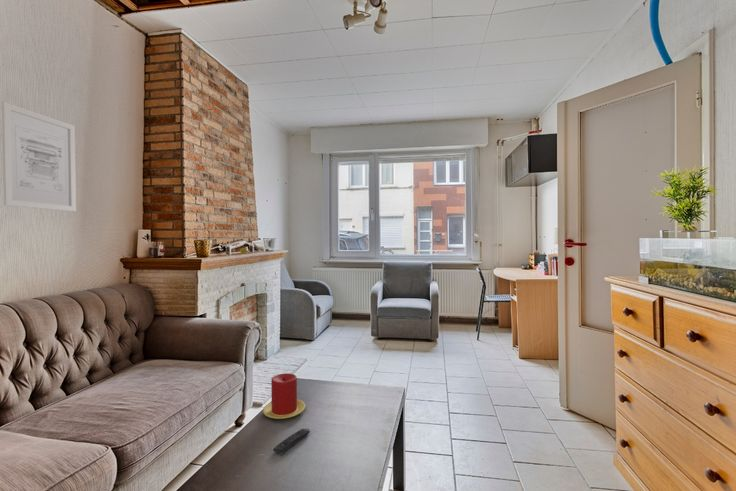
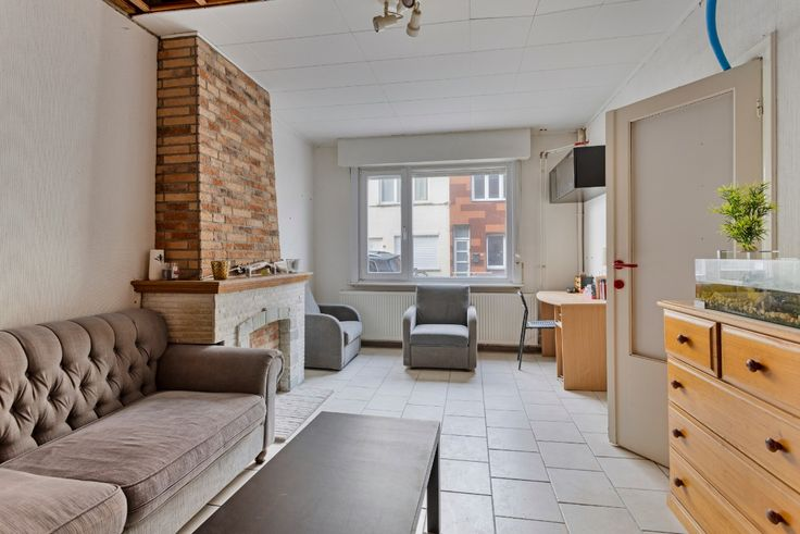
- candle (284, 394)
- wall art (42, 162)
- remote control (293, 439)
